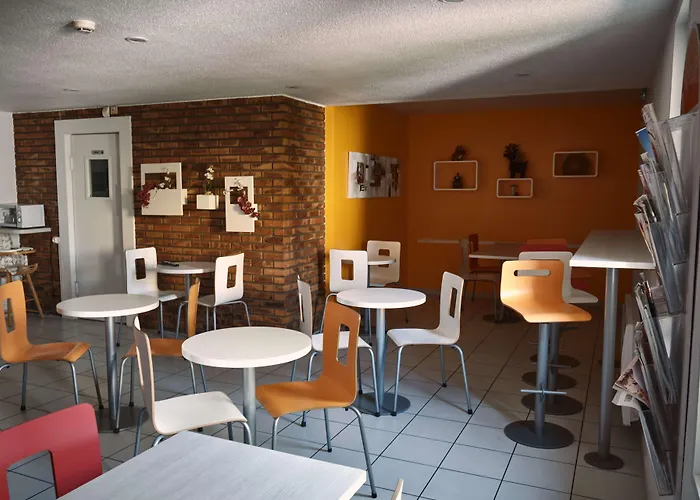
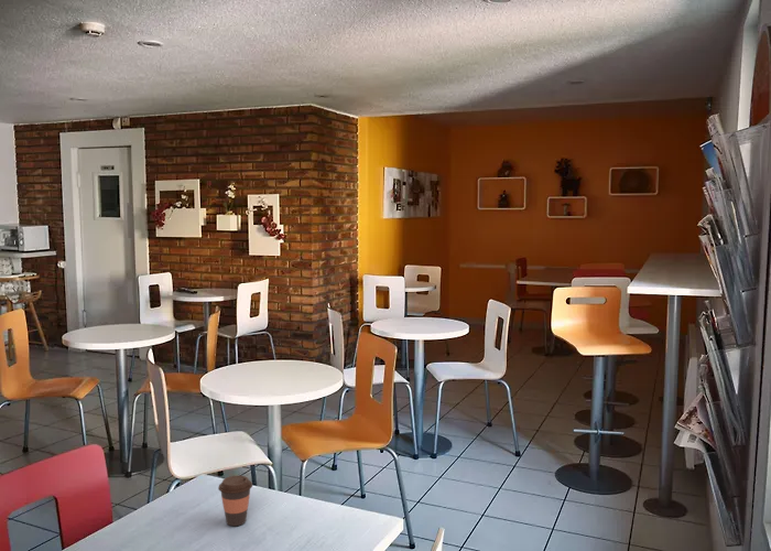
+ coffee cup (236, 500)
